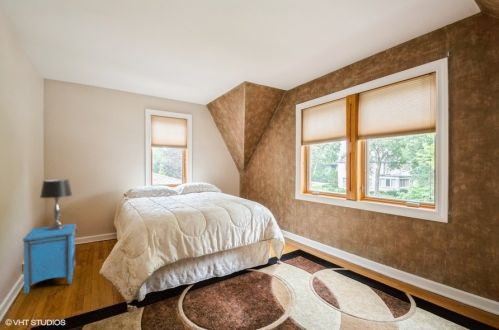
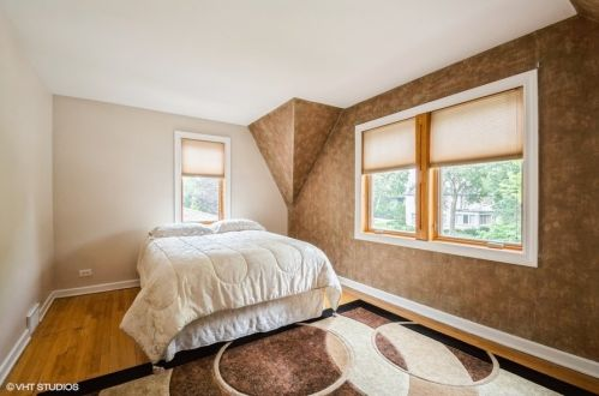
- nightstand (52, 255)
- table lamp (56, 203)
